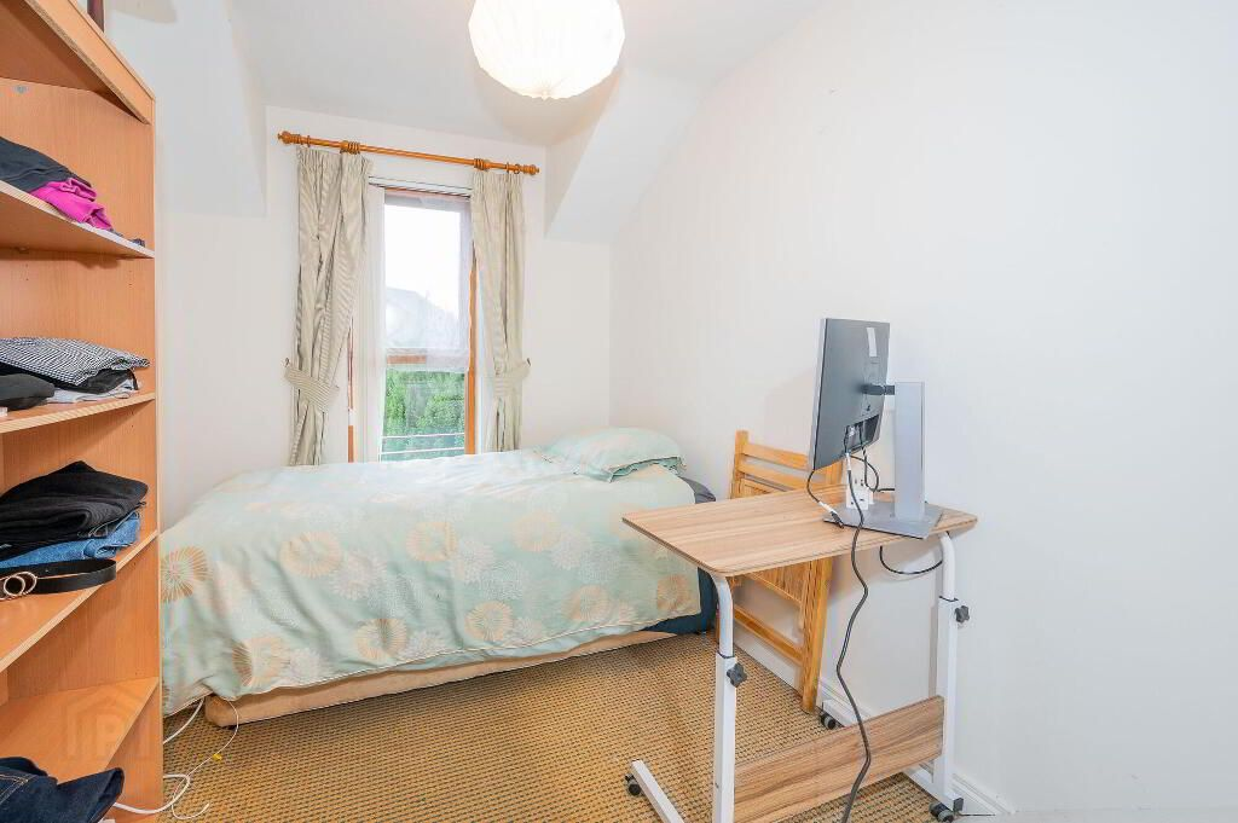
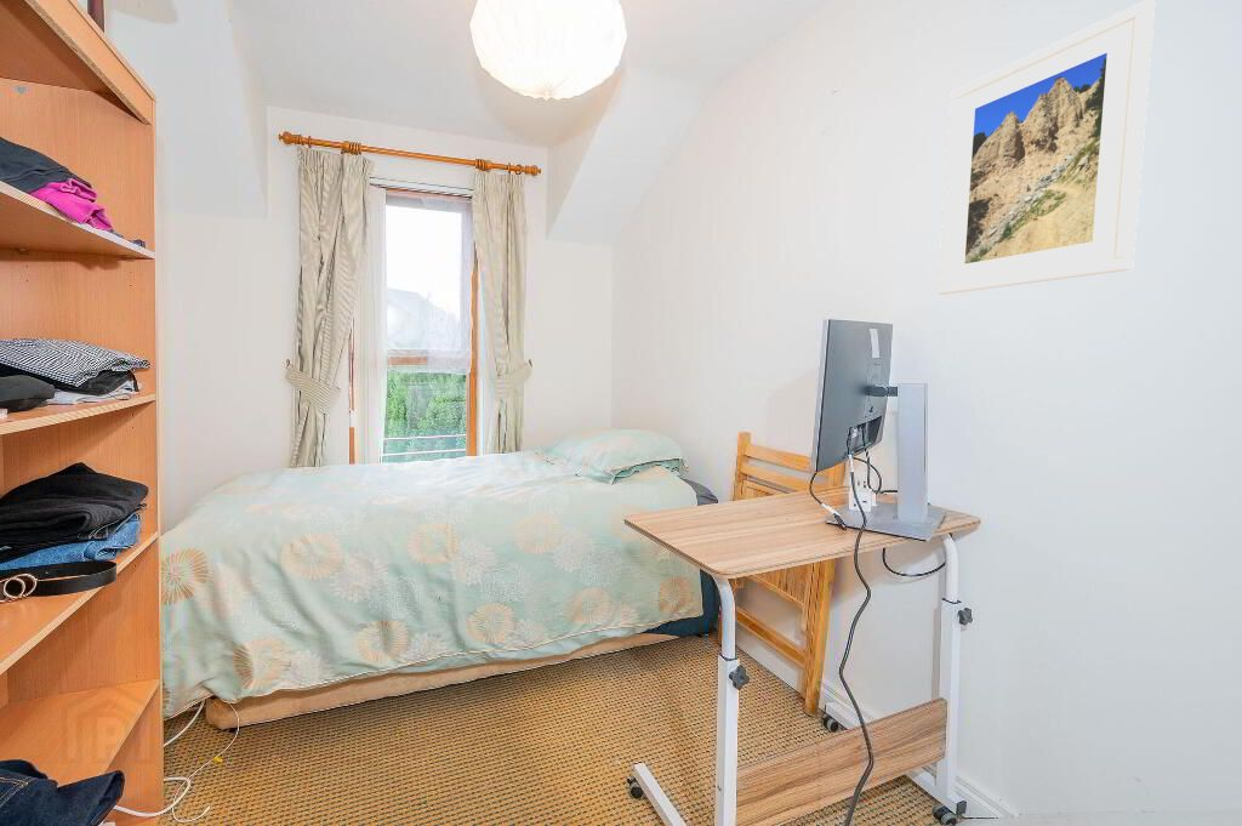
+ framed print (1030, 169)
